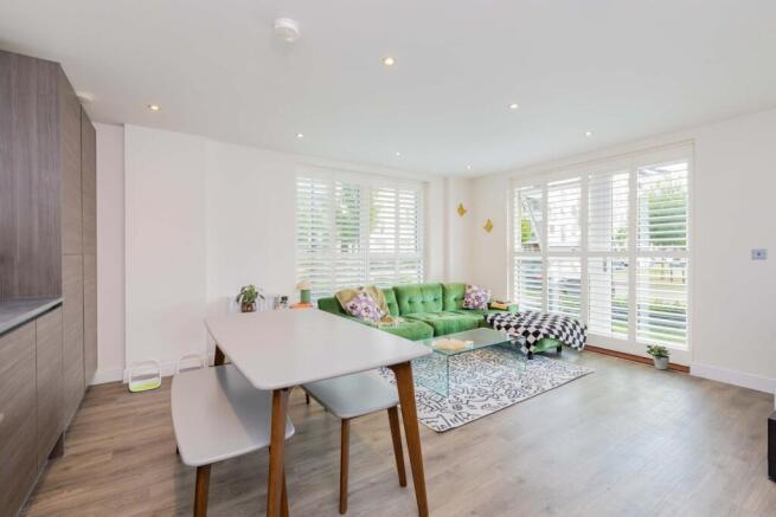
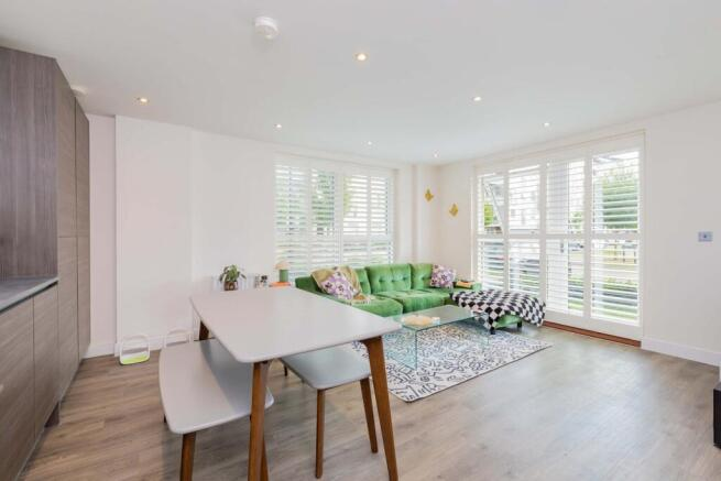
- potted plant (656, 356)
